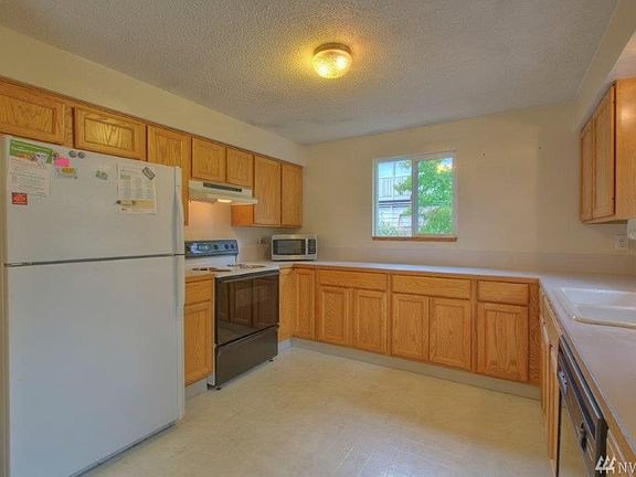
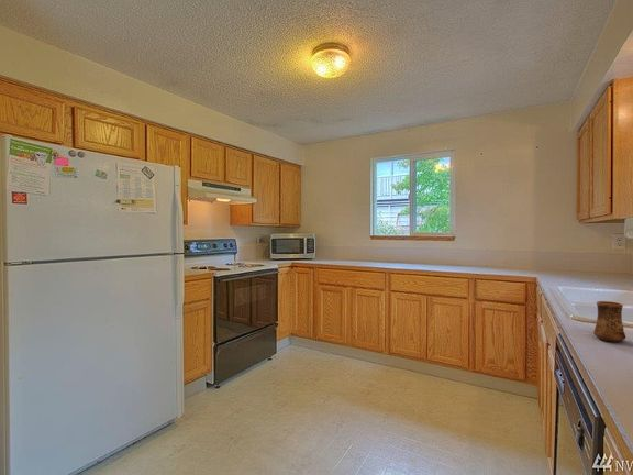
+ cup (609, 321)
